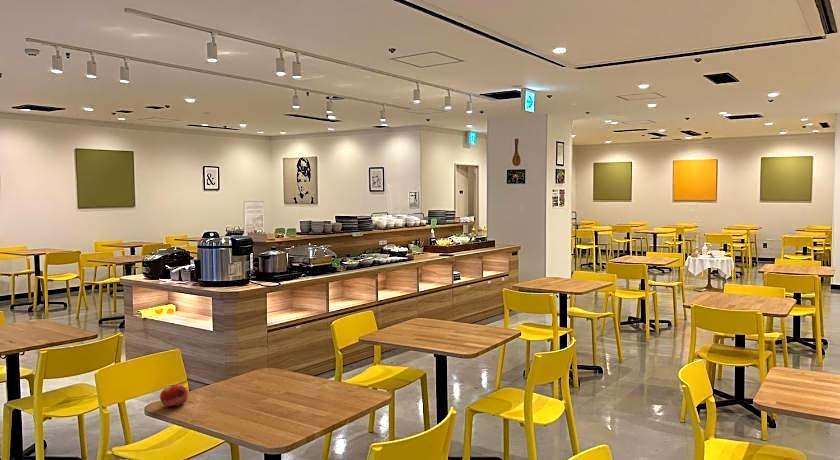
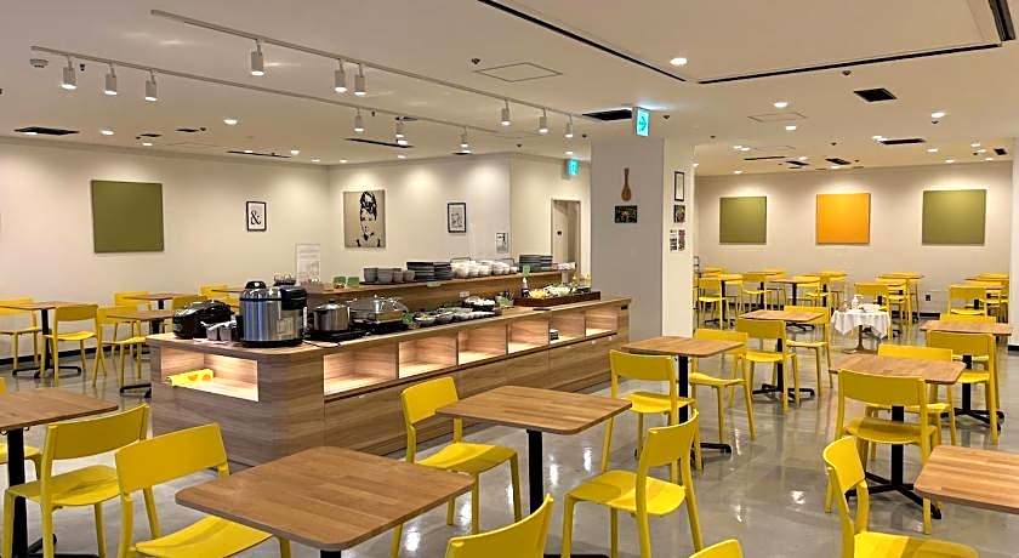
- fruit (174, 394)
